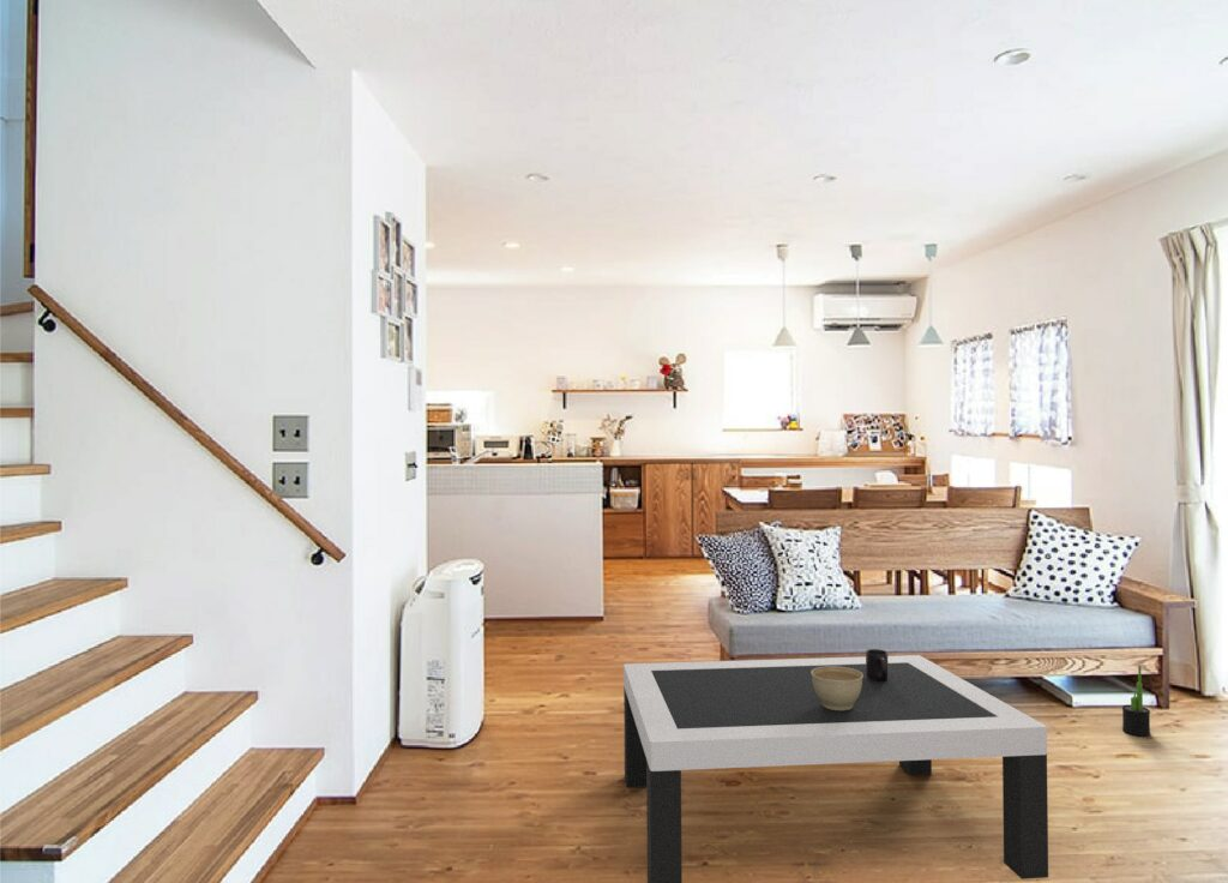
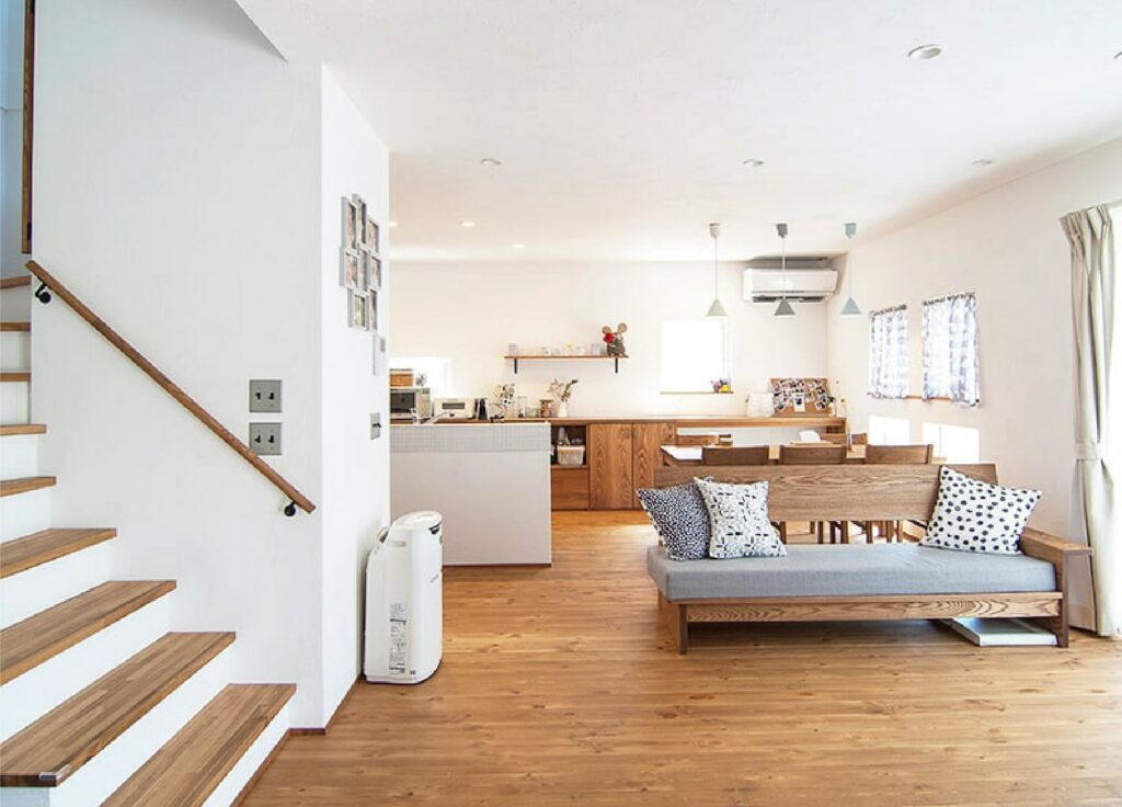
- decorative plant (1136, 697)
- mug (878, 666)
- coffee table (808, 756)
- planter bowl (836, 689)
